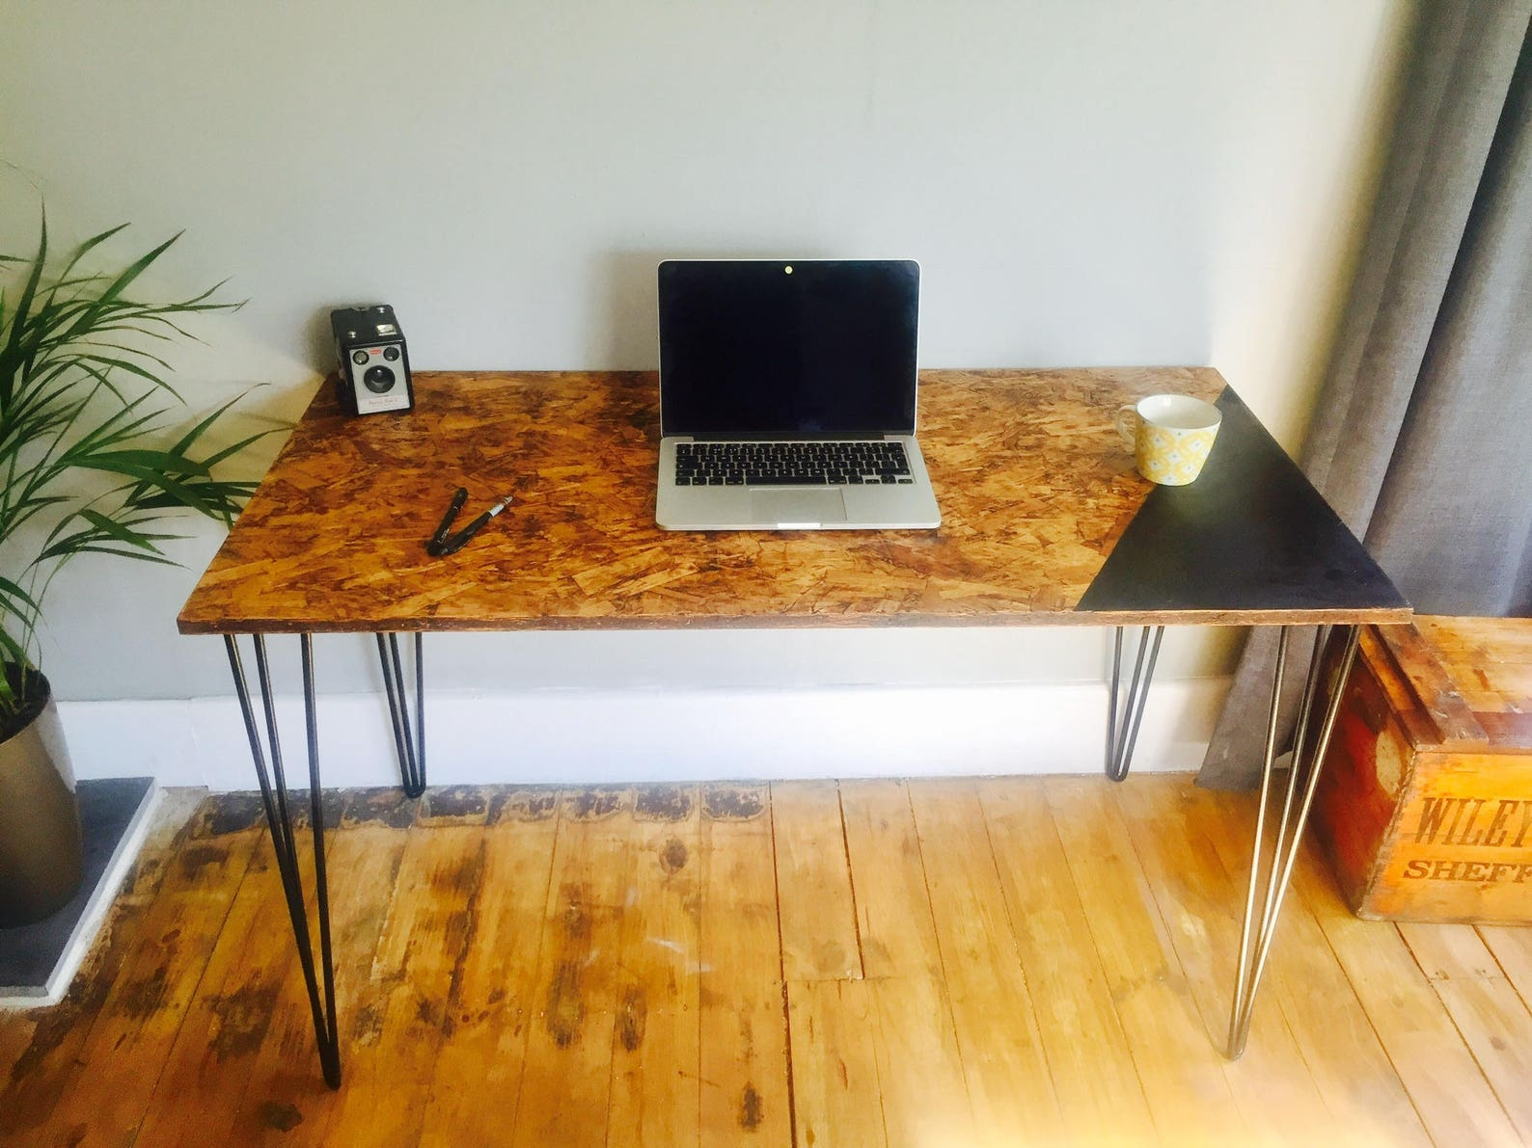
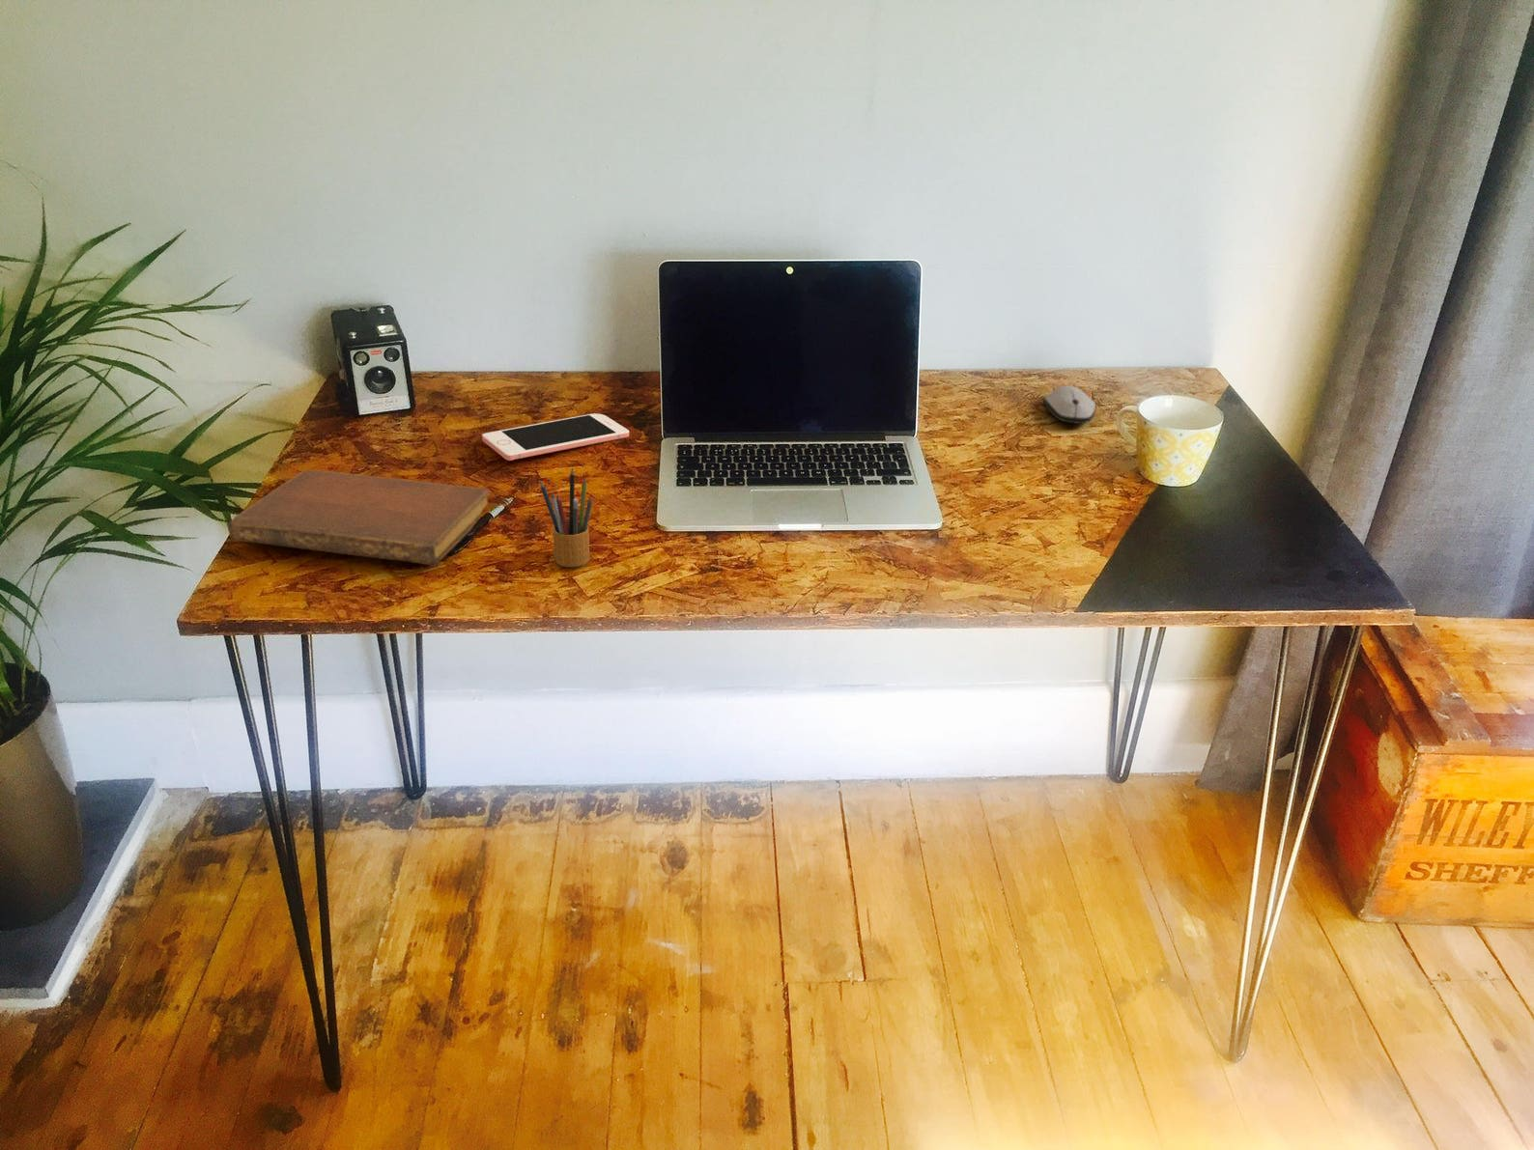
+ pencil box (570, 518)
+ cell phone (557, 435)
+ notebook (365, 513)
+ computer mouse (1070, 401)
